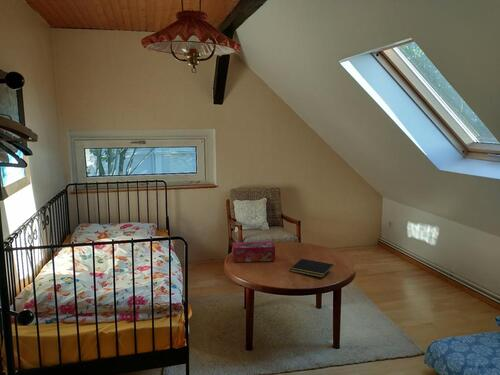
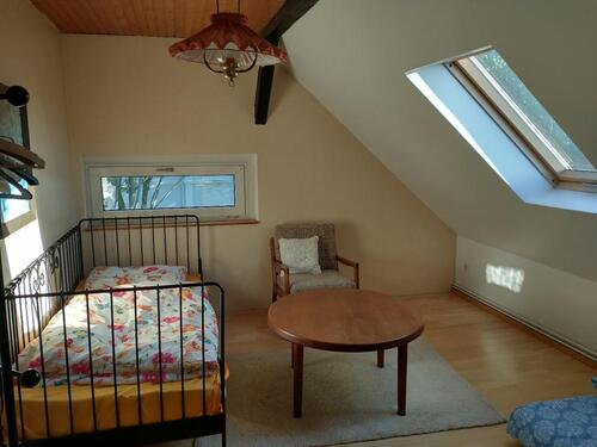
- tissue box (253, 251)
- notepad (311, 267)
